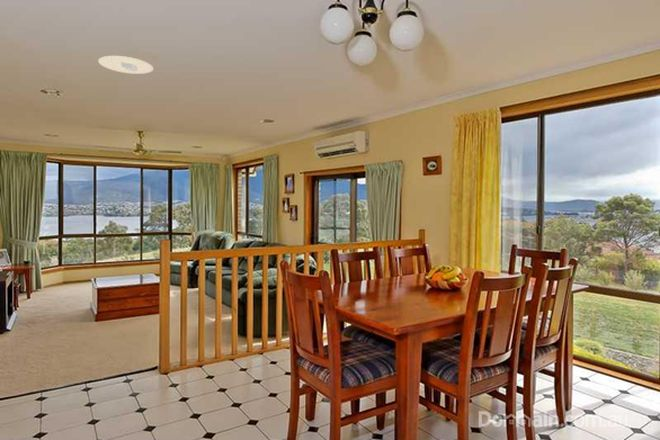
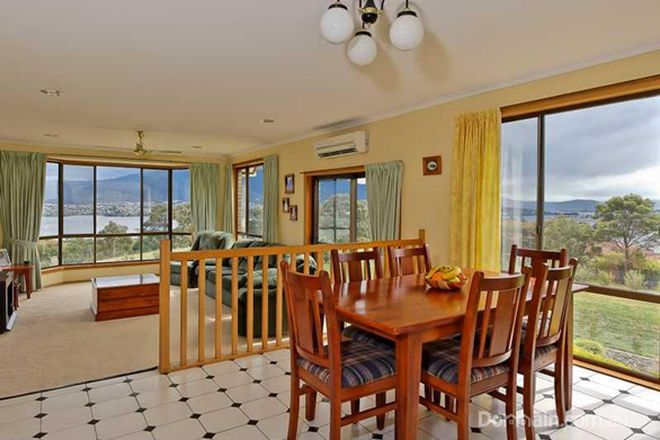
- recessed light (126, 62)
